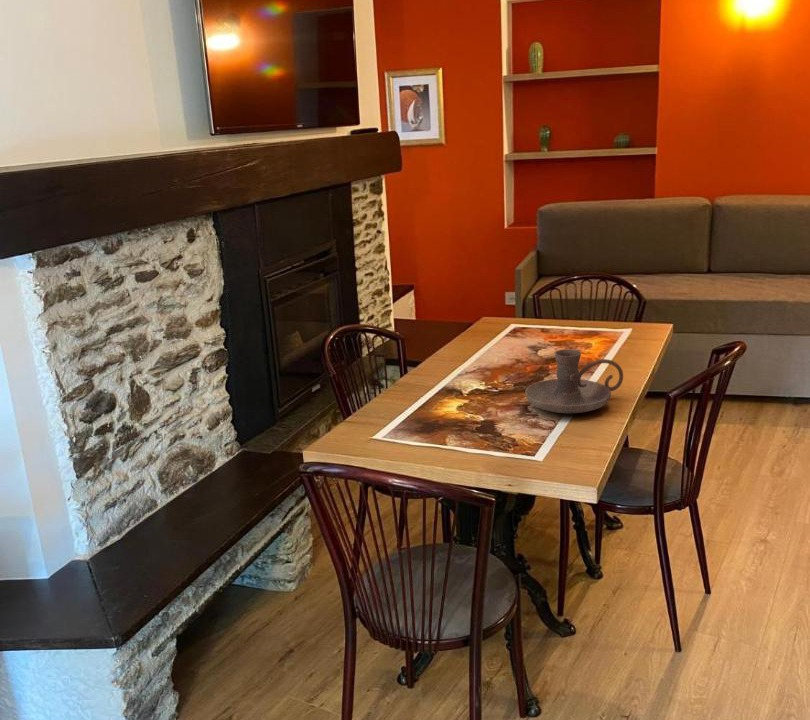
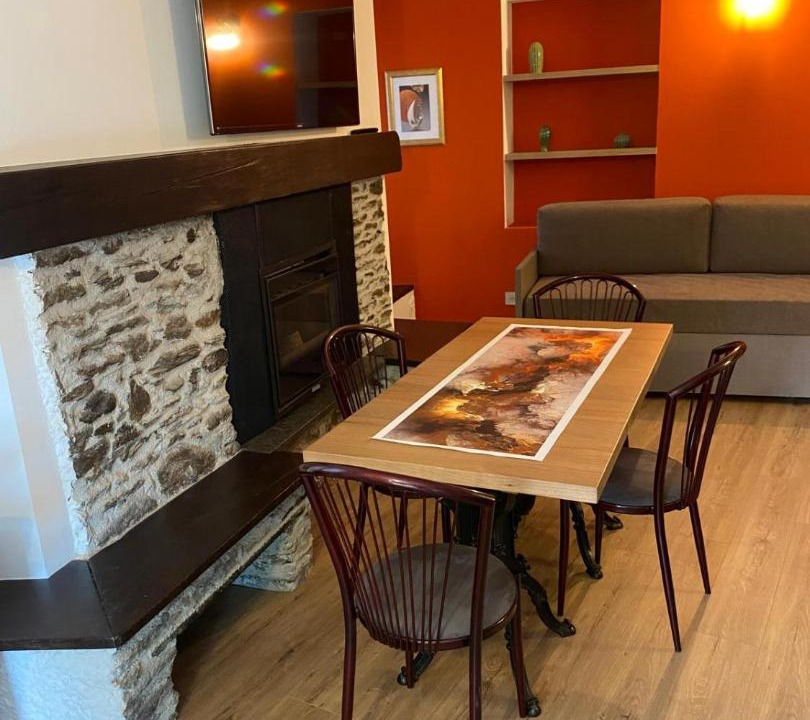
- candle holder (576, 378)
